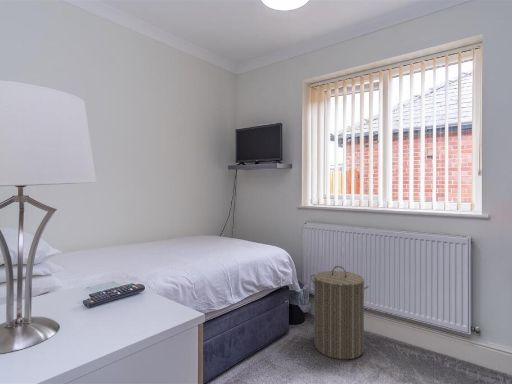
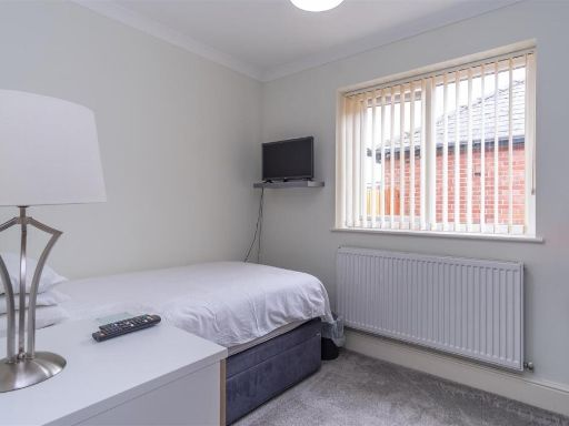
- laundry hamper (338, 306)
